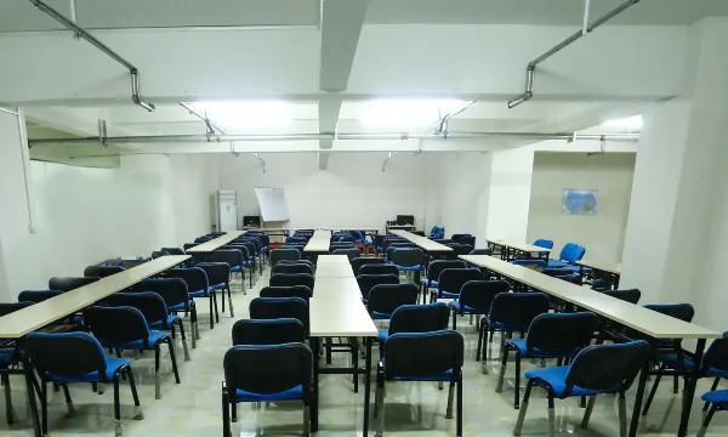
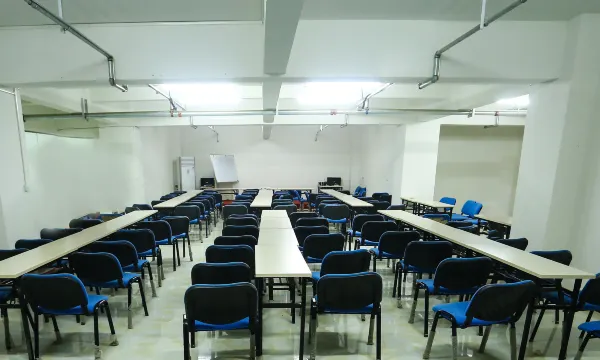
- world map (579, 202)
